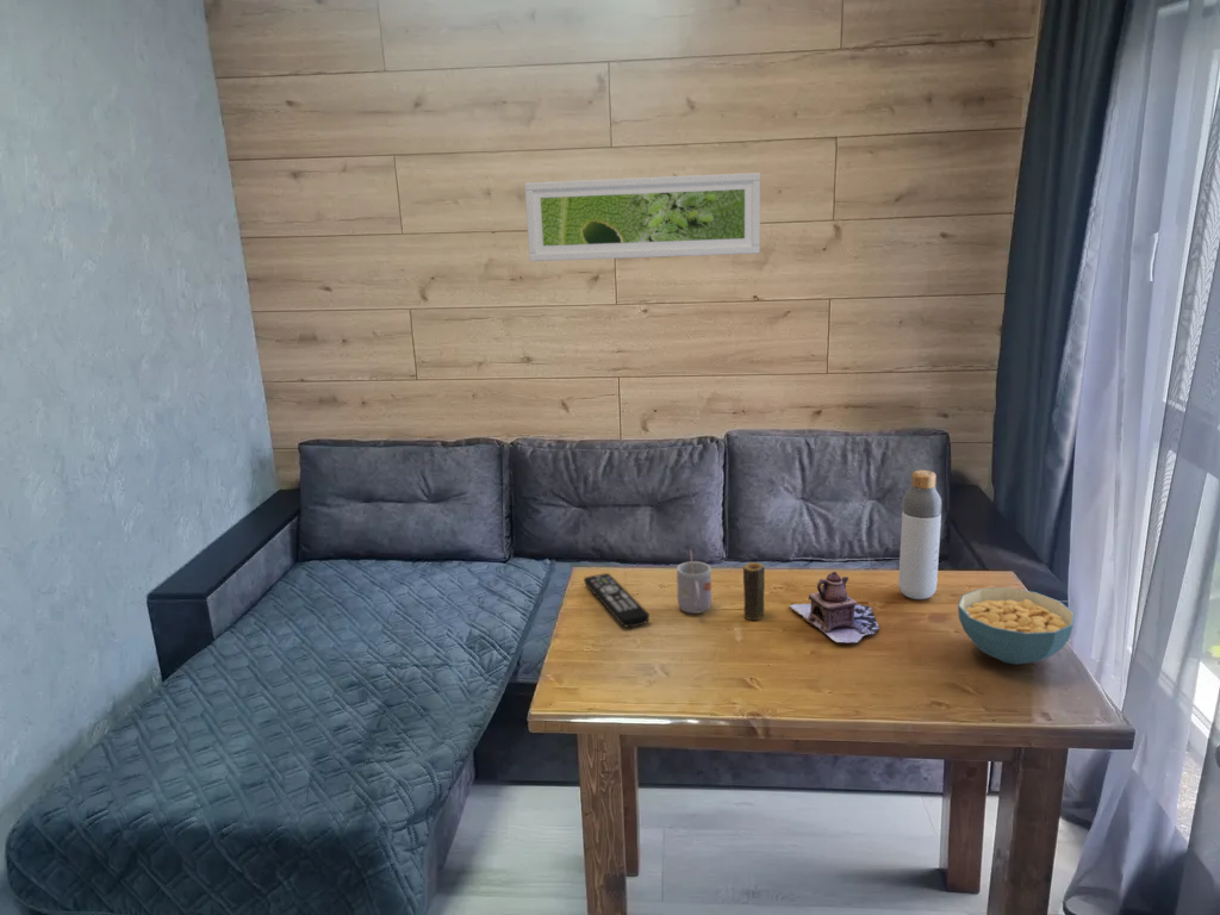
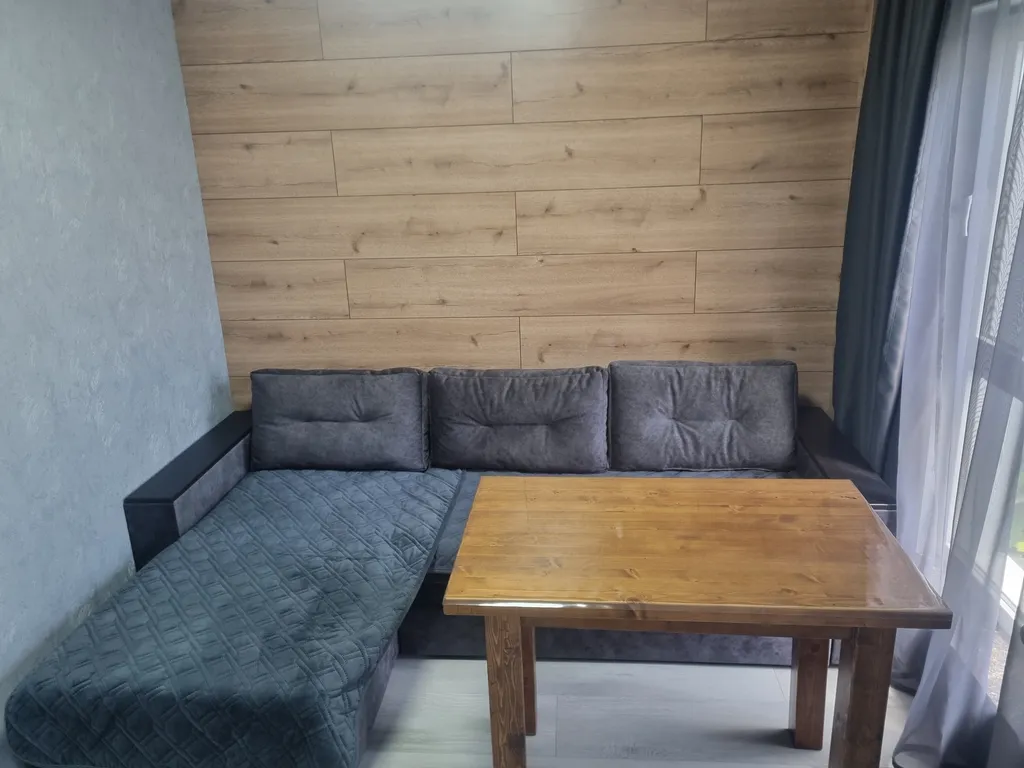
- mug (695, 585)
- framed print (642, 218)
- bottle (920, 534)
- remote control (615, 598)
- cereal bowl (1013, 633)
- teapot (836, 598)
- candle (753, 591)
